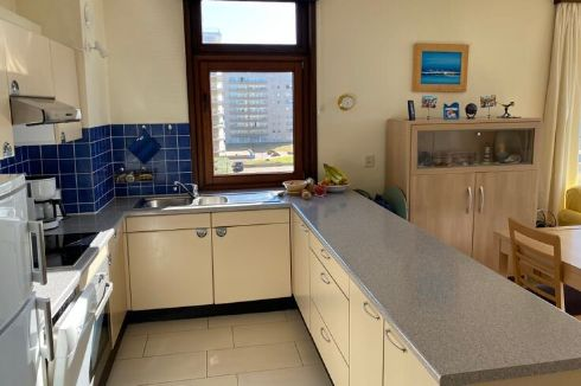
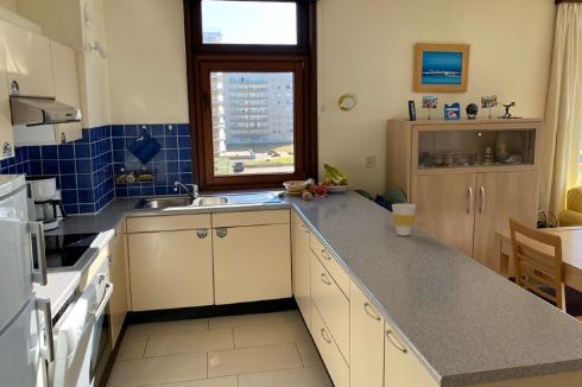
+ cup (403, 220)
